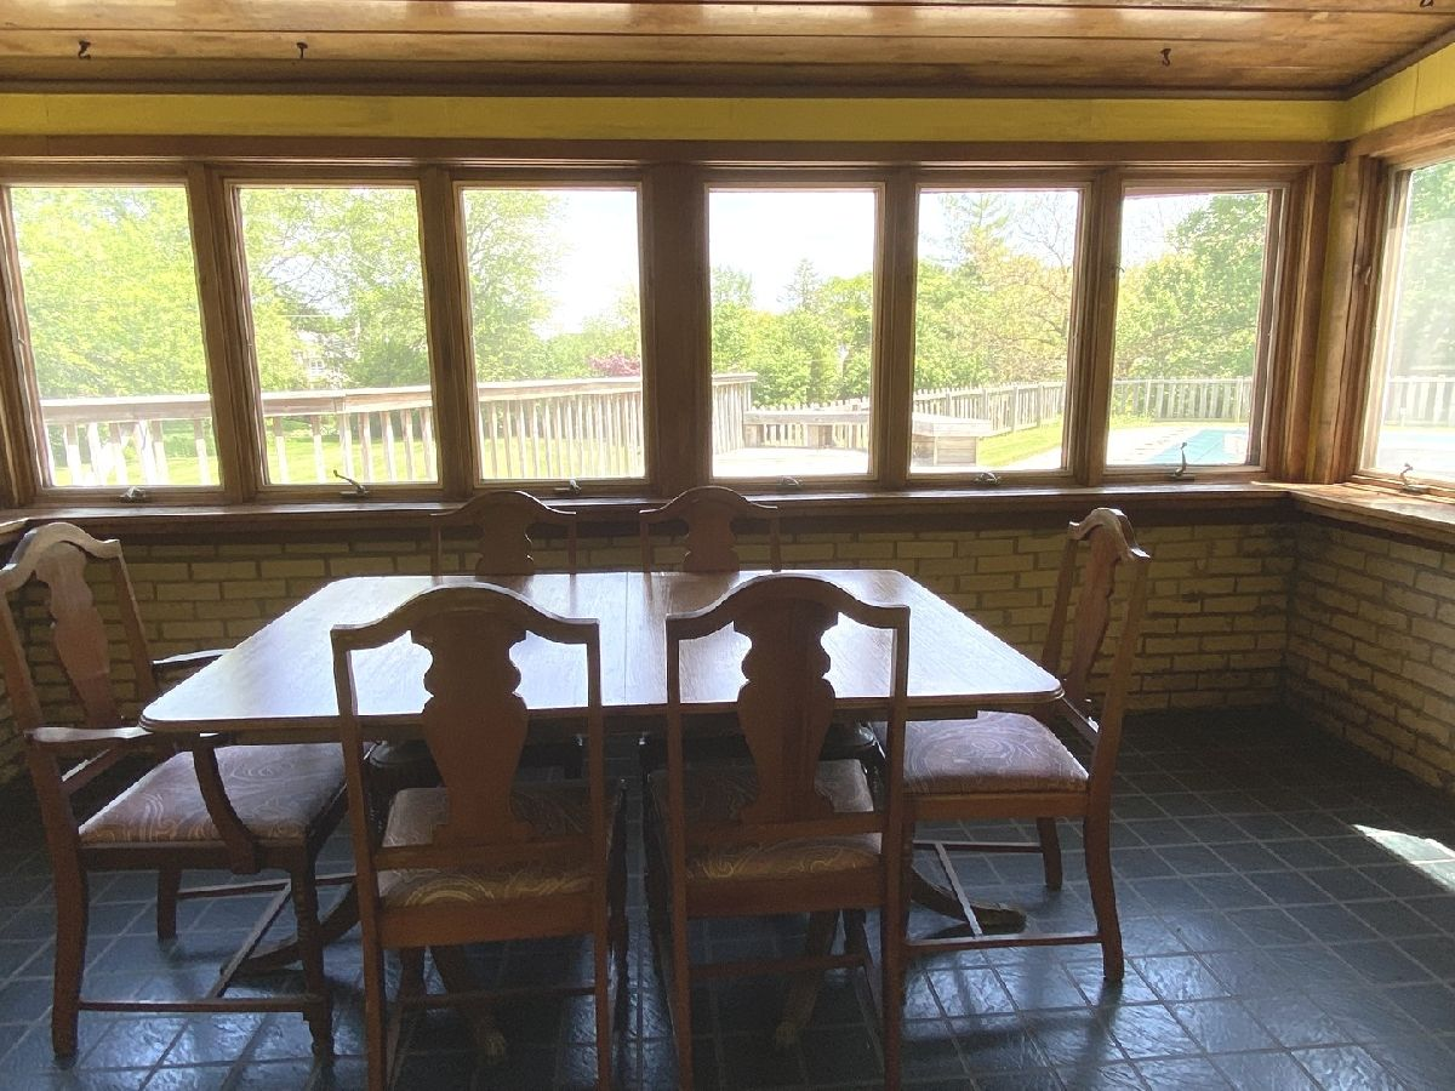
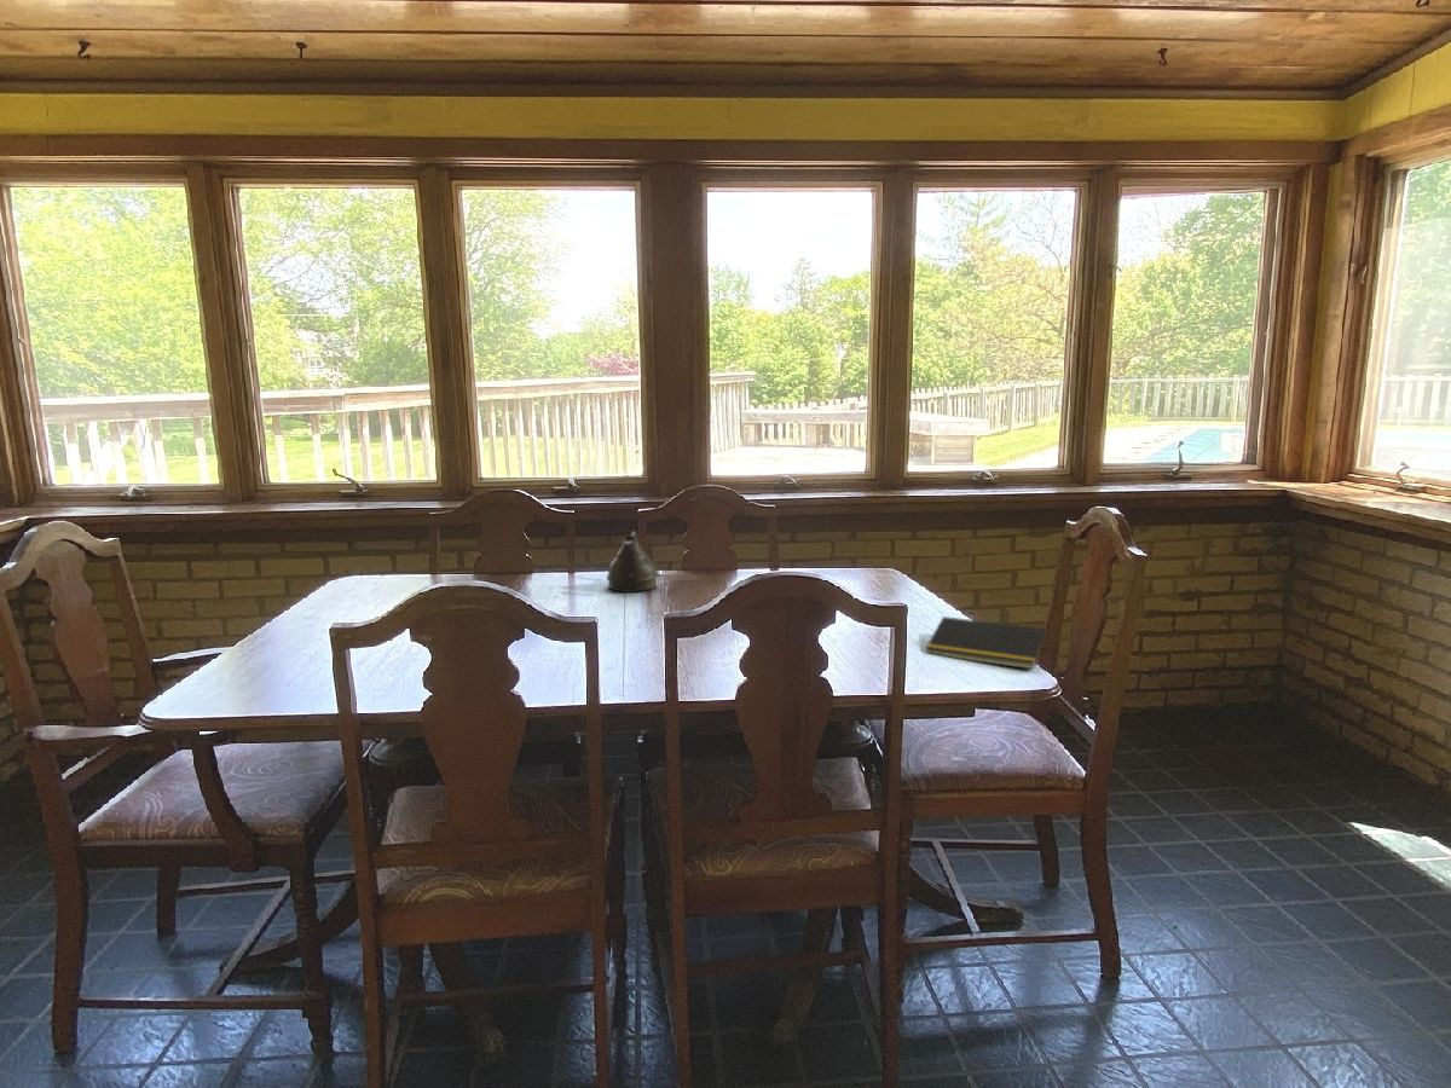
+ teapot (632, 559)
+ notepad (984, 641)
